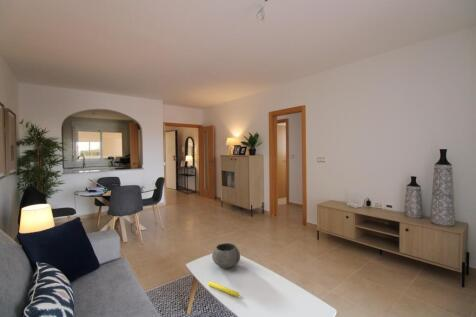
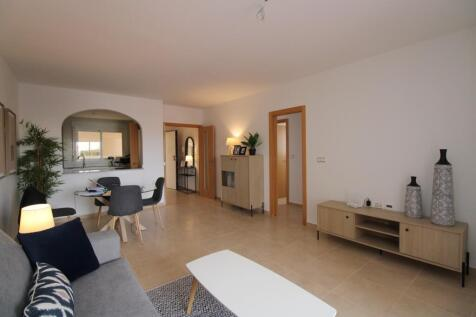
- bowl (226, 255)
- candle (224, 289)
